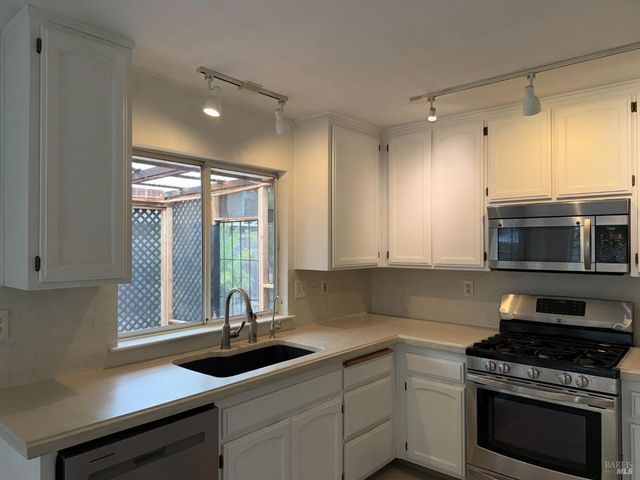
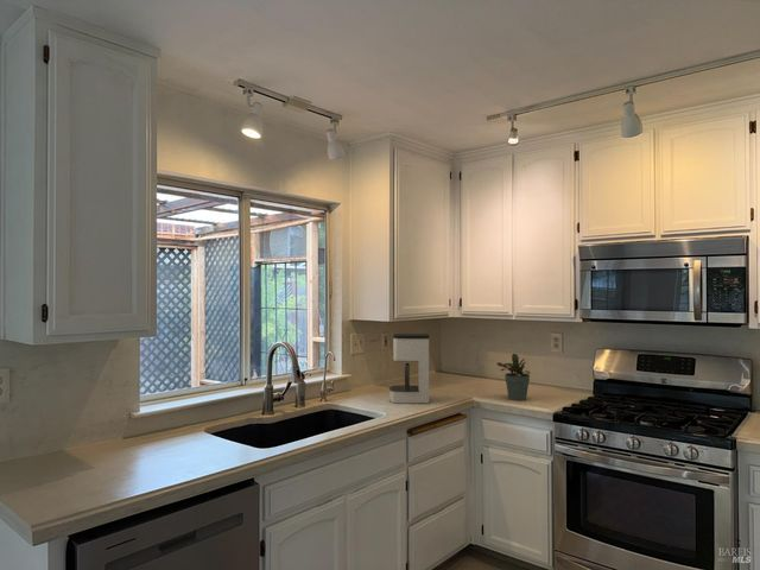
+ coffee maker (408, 367)
+ potted plant (513, 375)
